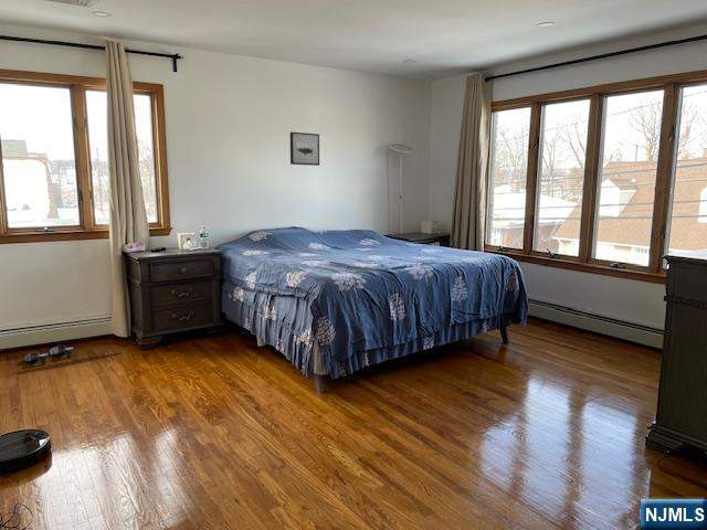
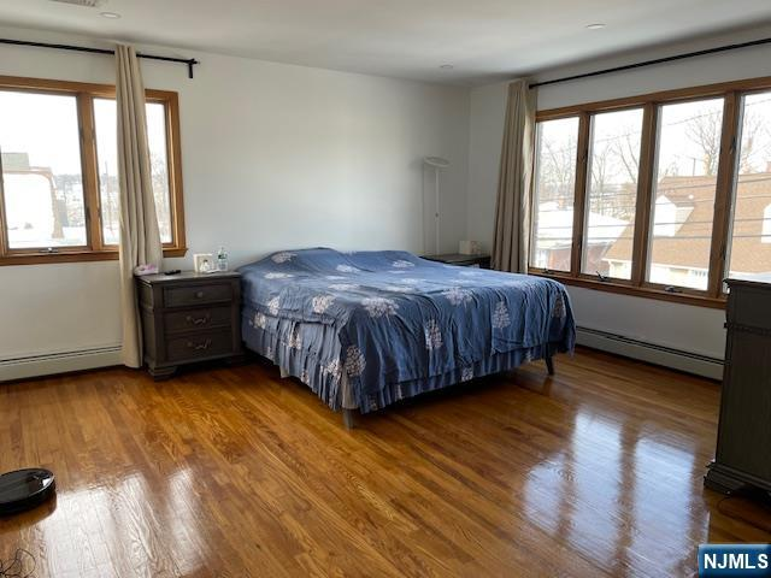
- slippers (49, 353)
- wall art (305, 149)
